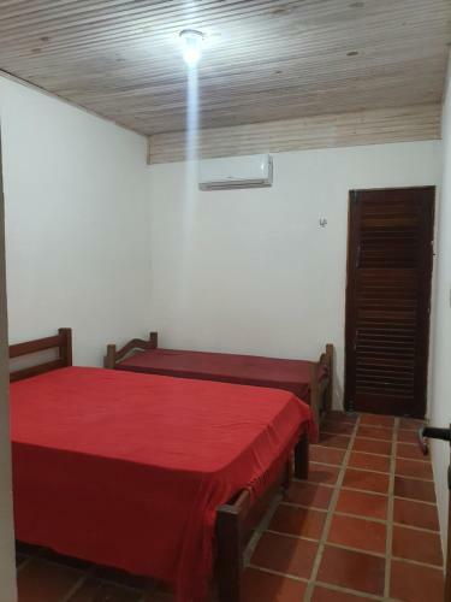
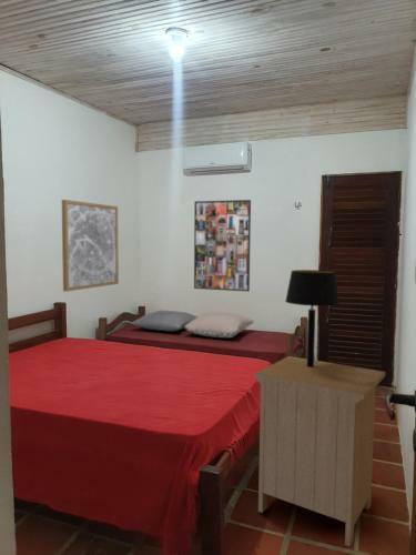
+ pillow (220, 323)
+ table lamp (311, 319)
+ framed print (221, 245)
+ nightstand (318, 440)
+ wall art (92, 245)
+ pillow (166, 320)
